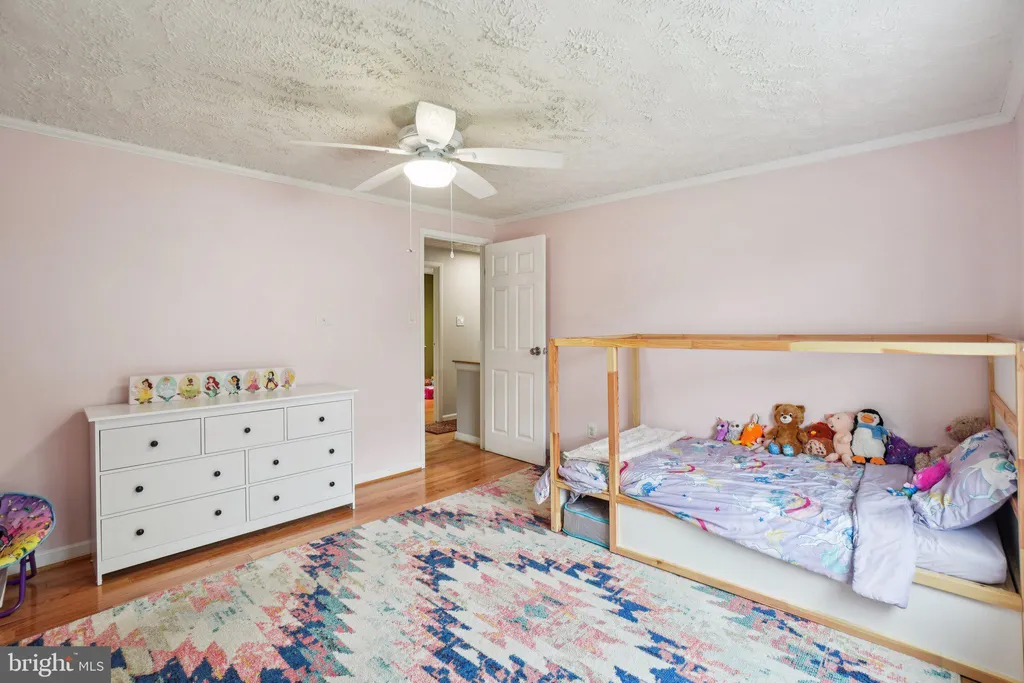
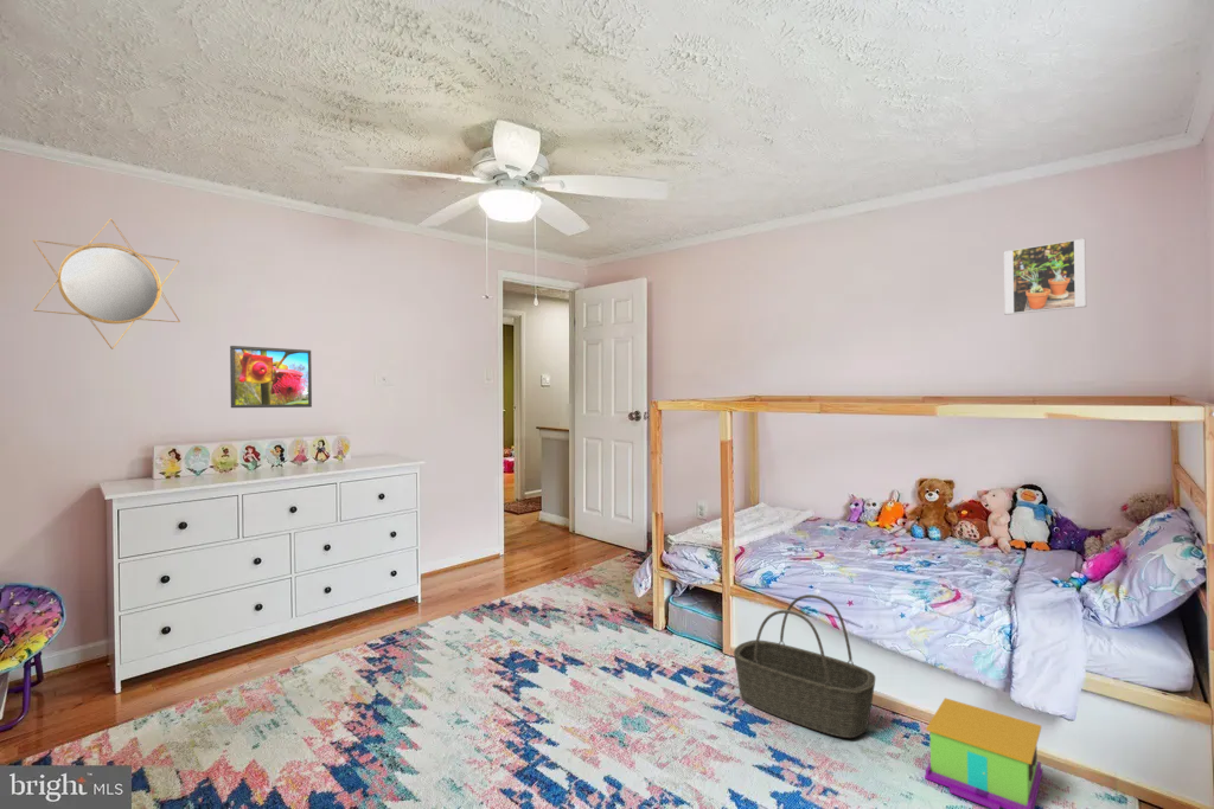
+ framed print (1043, 277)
+ home mirror (111, 283)
+ basket (800, 655)
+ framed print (271, 377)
+ toy house (983, 752)
